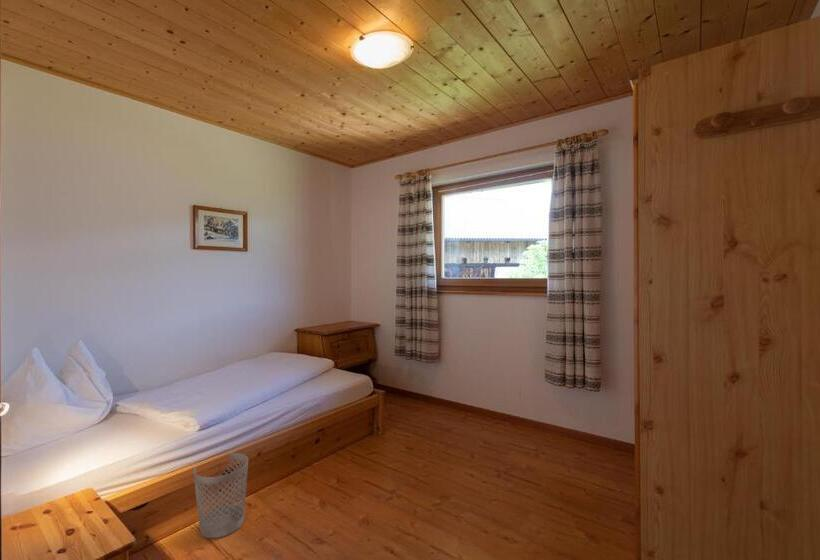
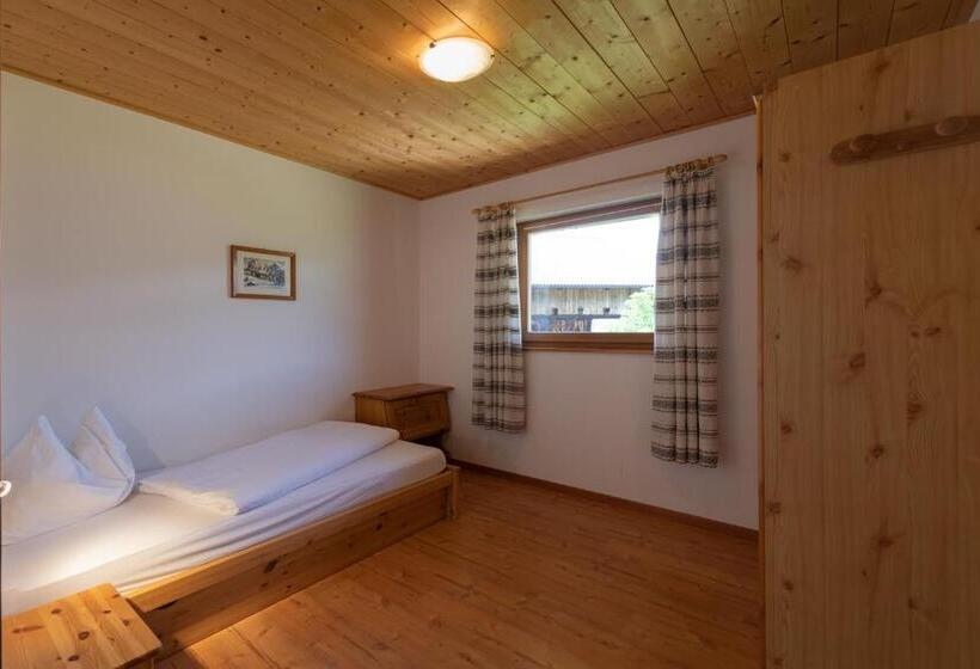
- wastebasket (222, 494)
